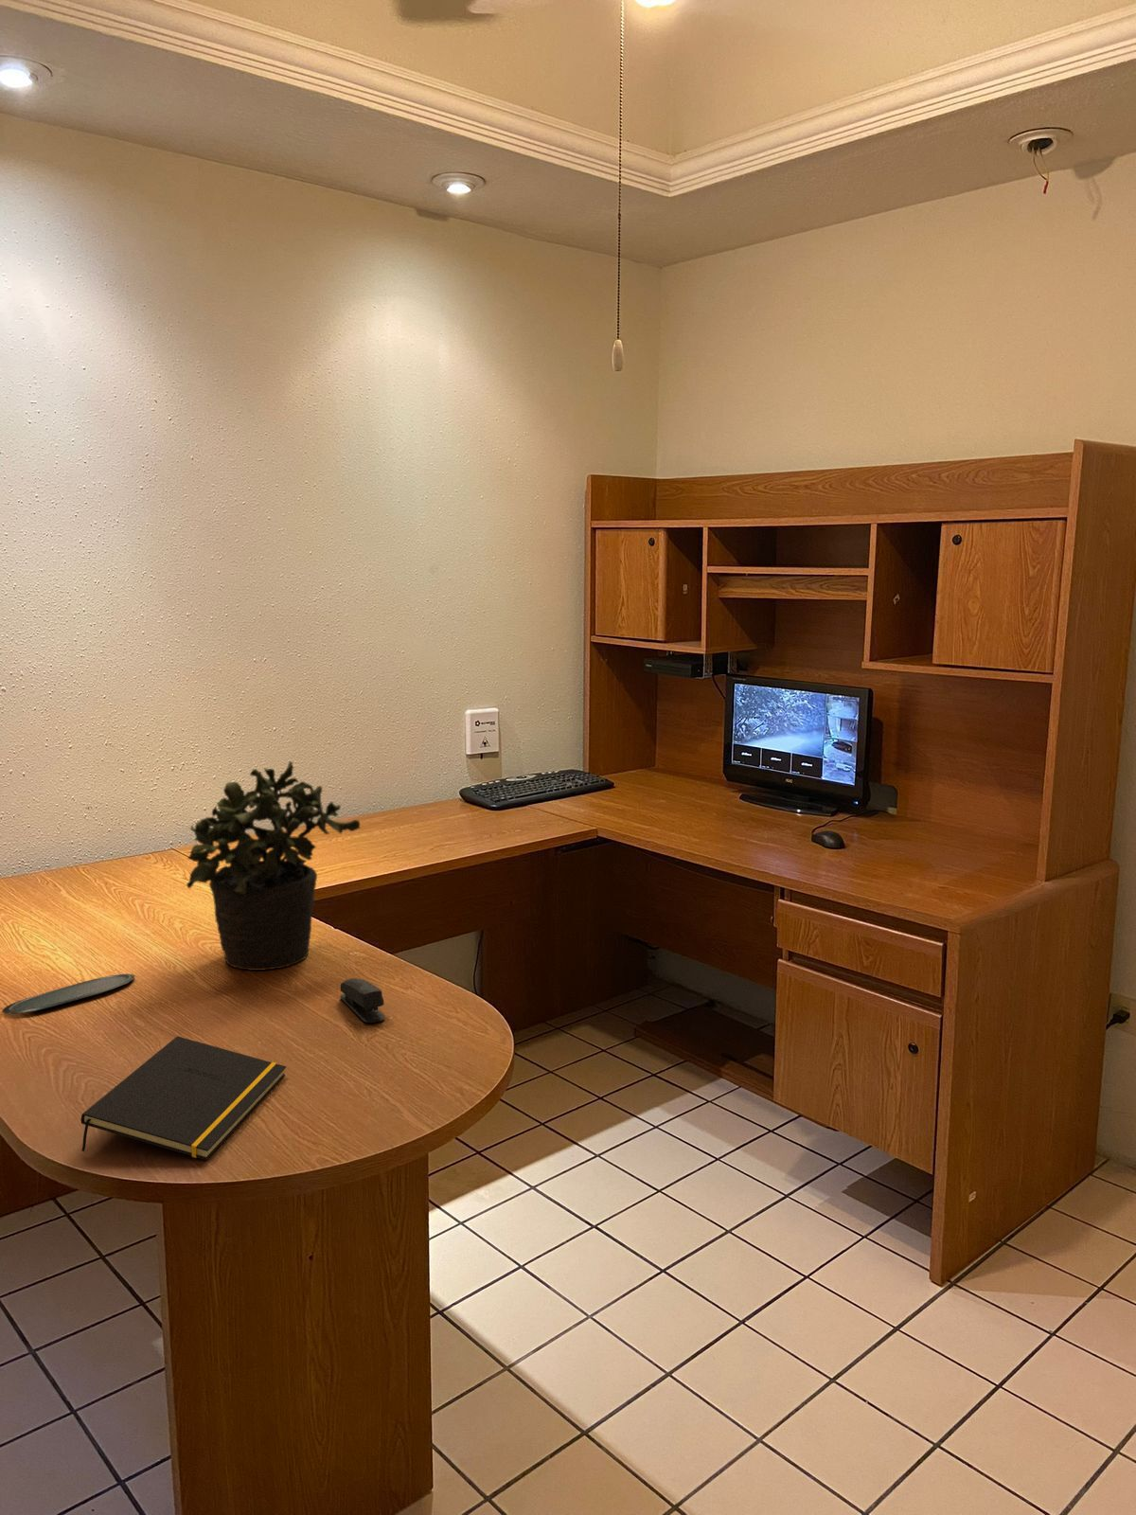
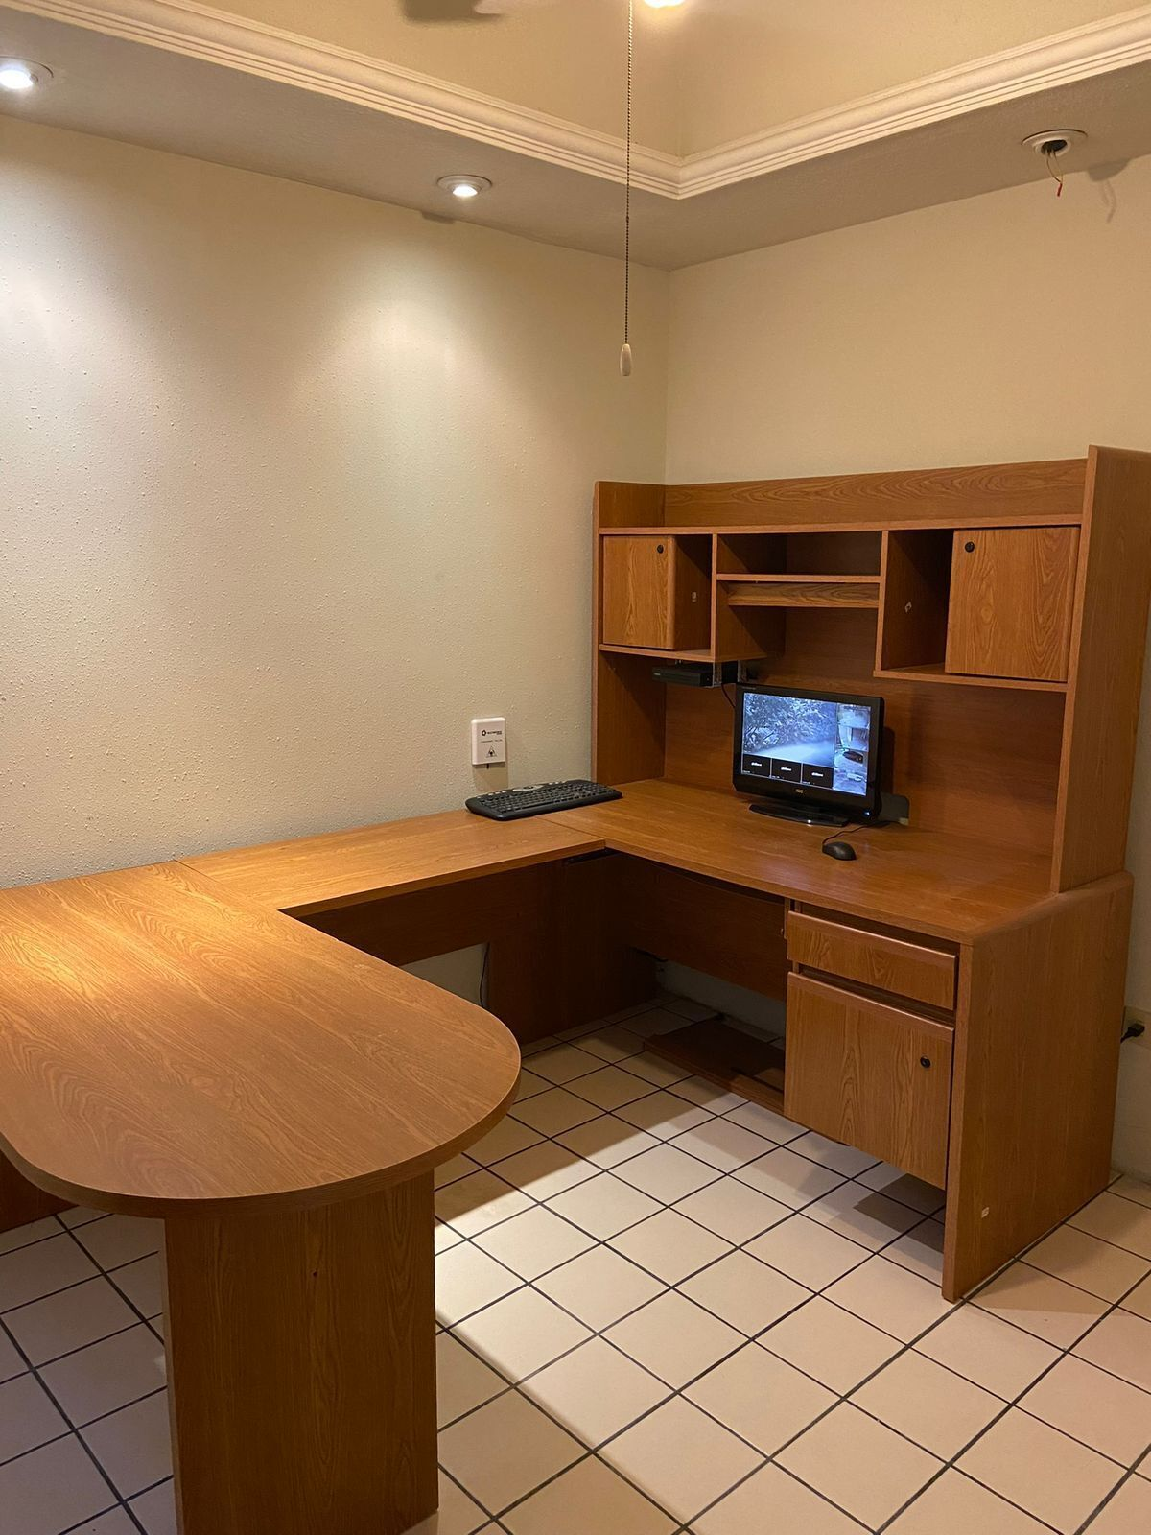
- oval tray (72, 993)
- notepad (190, 1093)
- potted plant (272, 861)
- stapler (360, 994)
